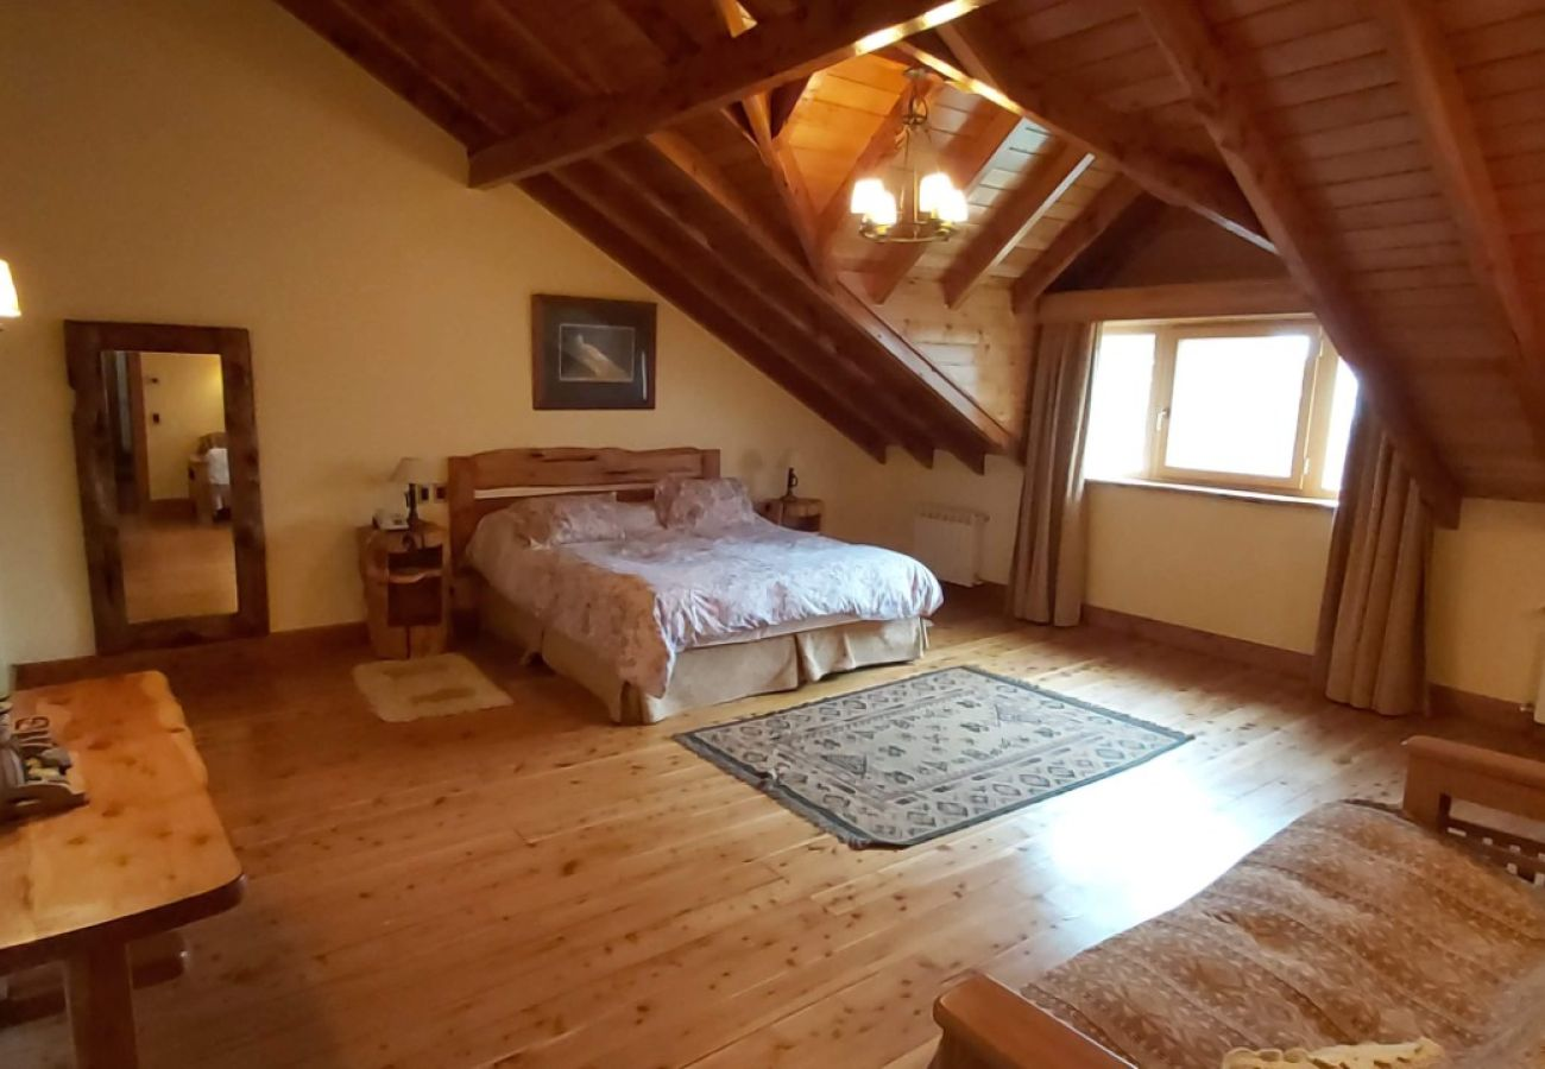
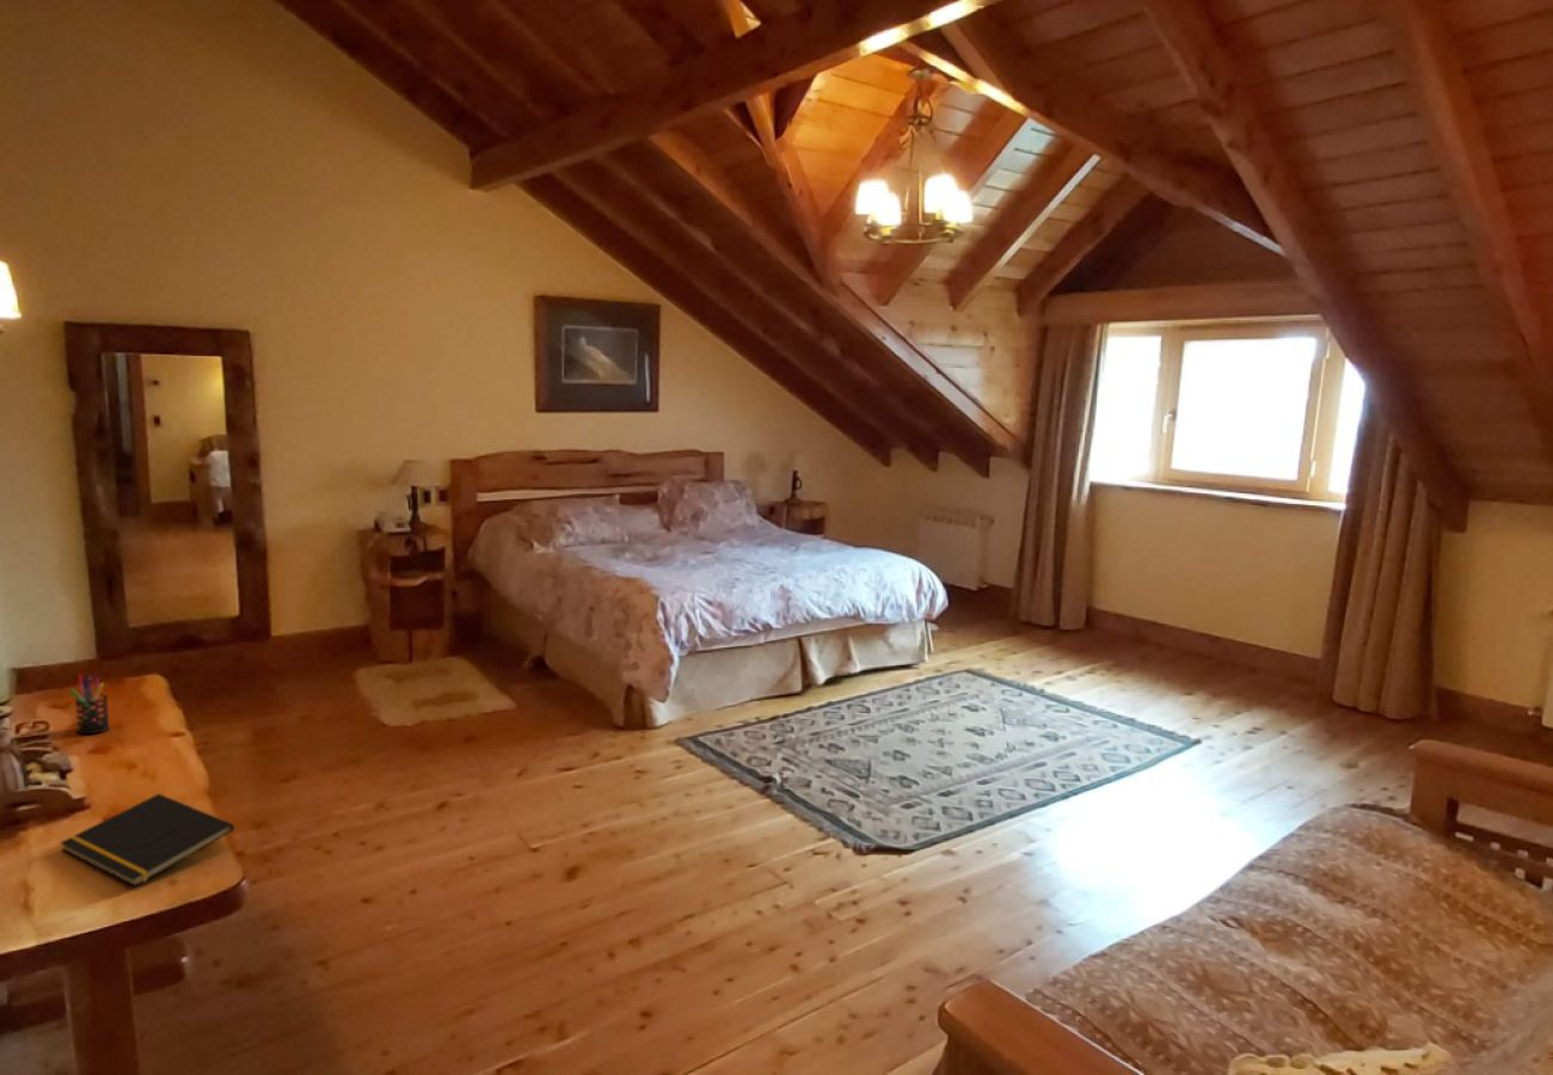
+ notepad (147, 836)
+ pen holder (87, 702)
